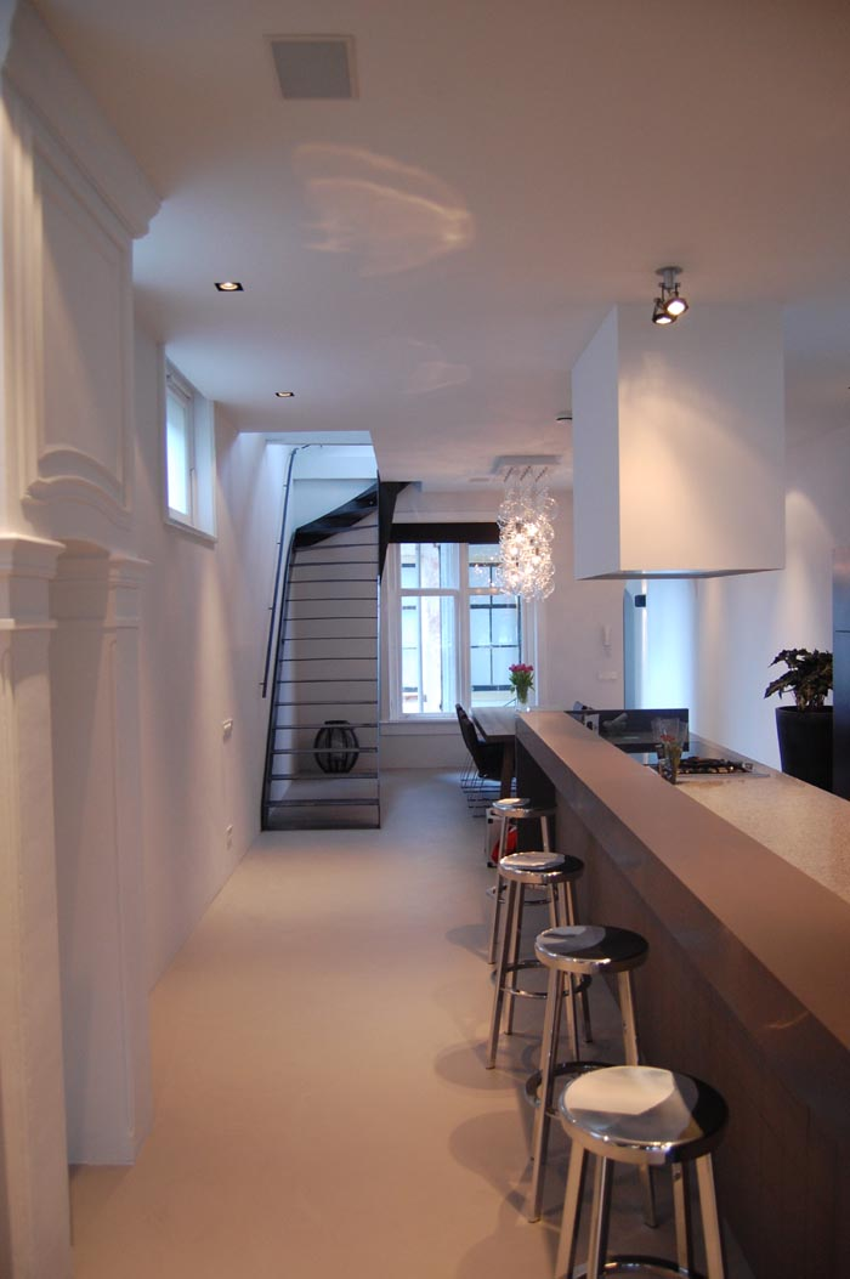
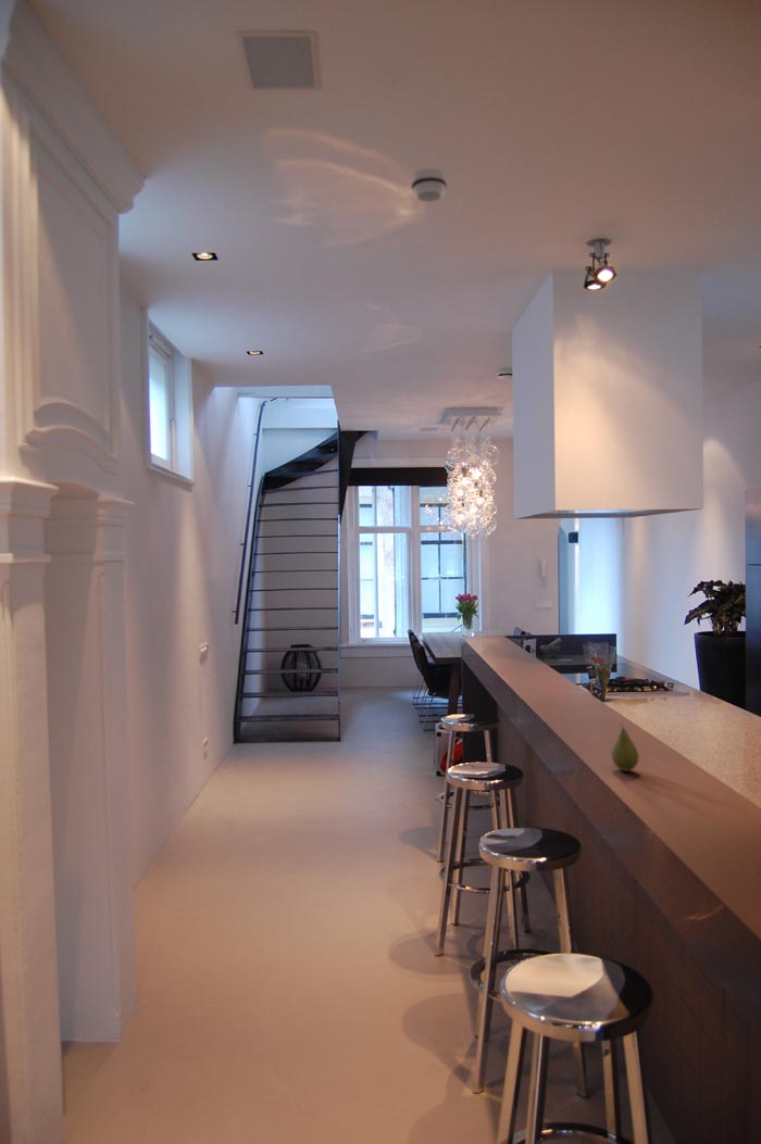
+ fruit (625, 745)
+ smoke detector (428, 186)
